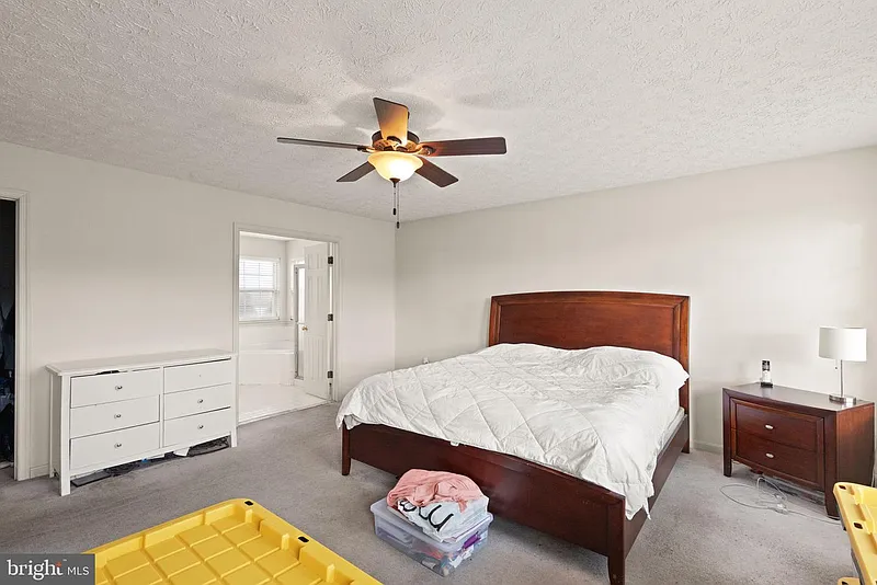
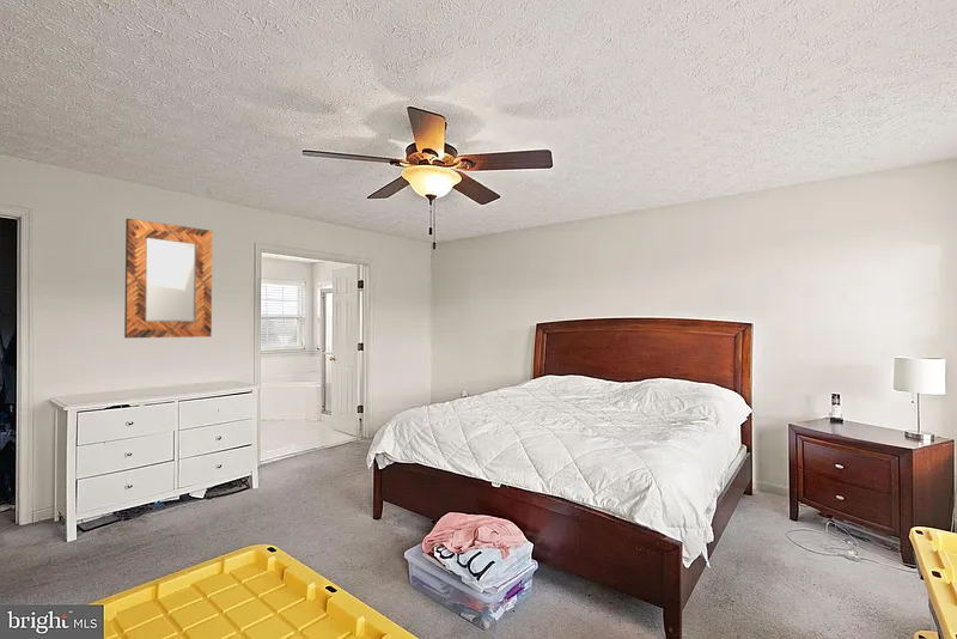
+ home mirror (171, 280)
